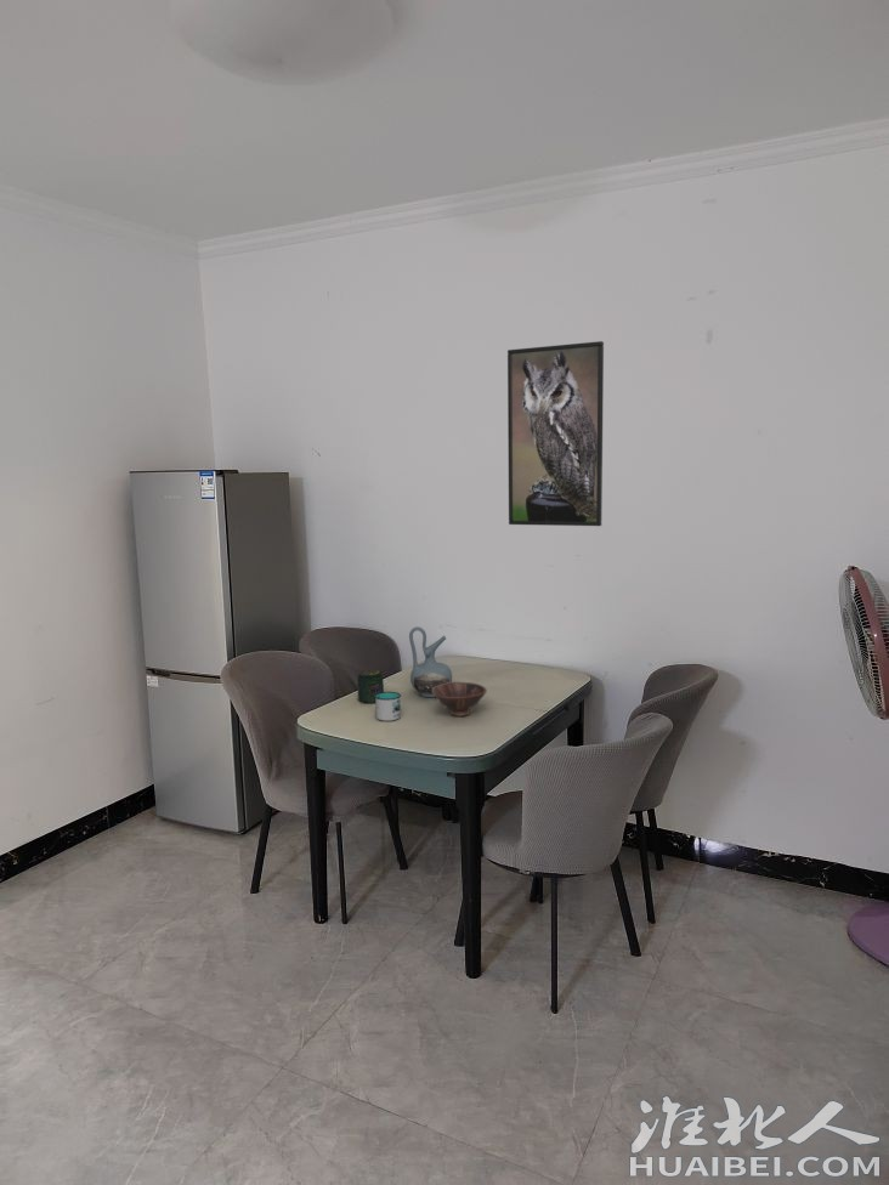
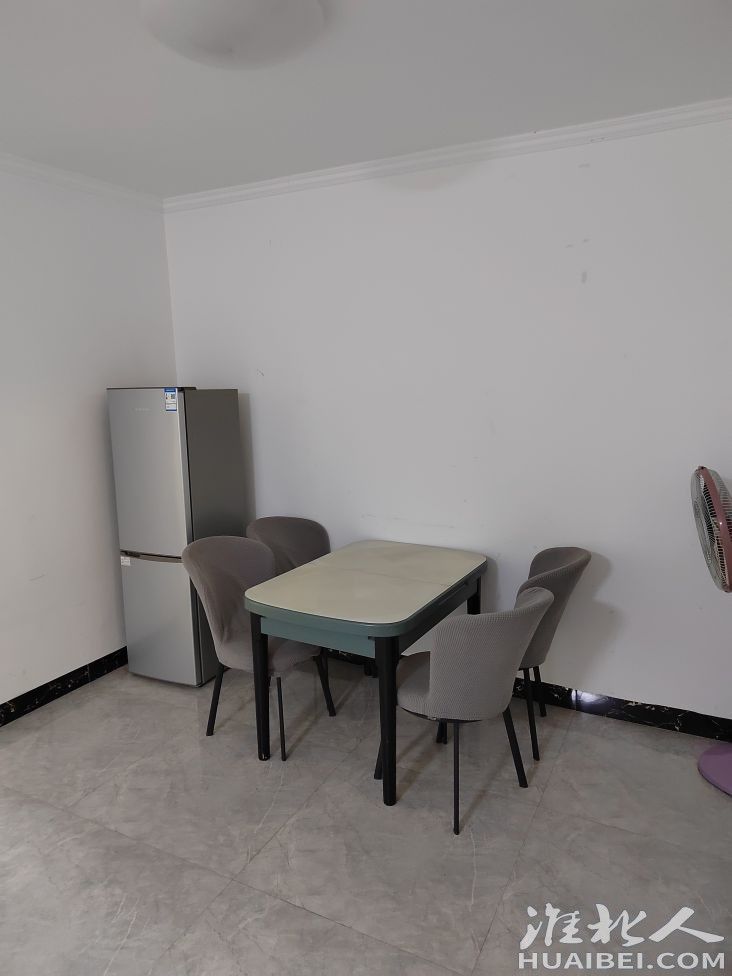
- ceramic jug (430, 660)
- bowl (459, 701)
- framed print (554, 436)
- jar (370, 685)
- mug (390, 705)
